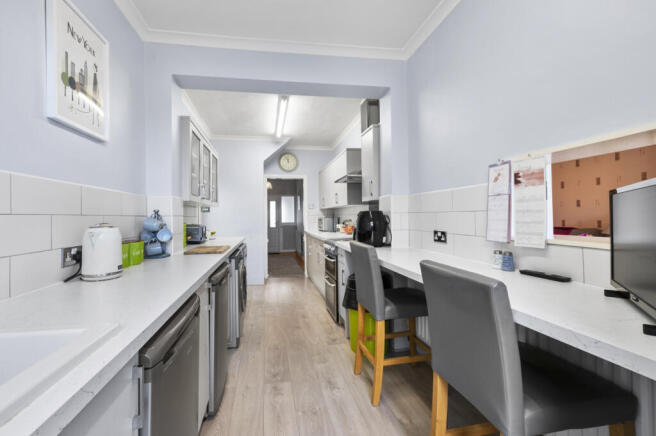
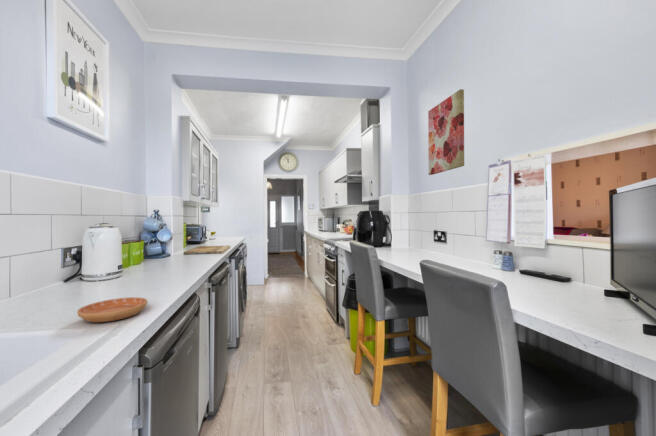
+ saucer (114, 309)
+ wall art (444, 136)
